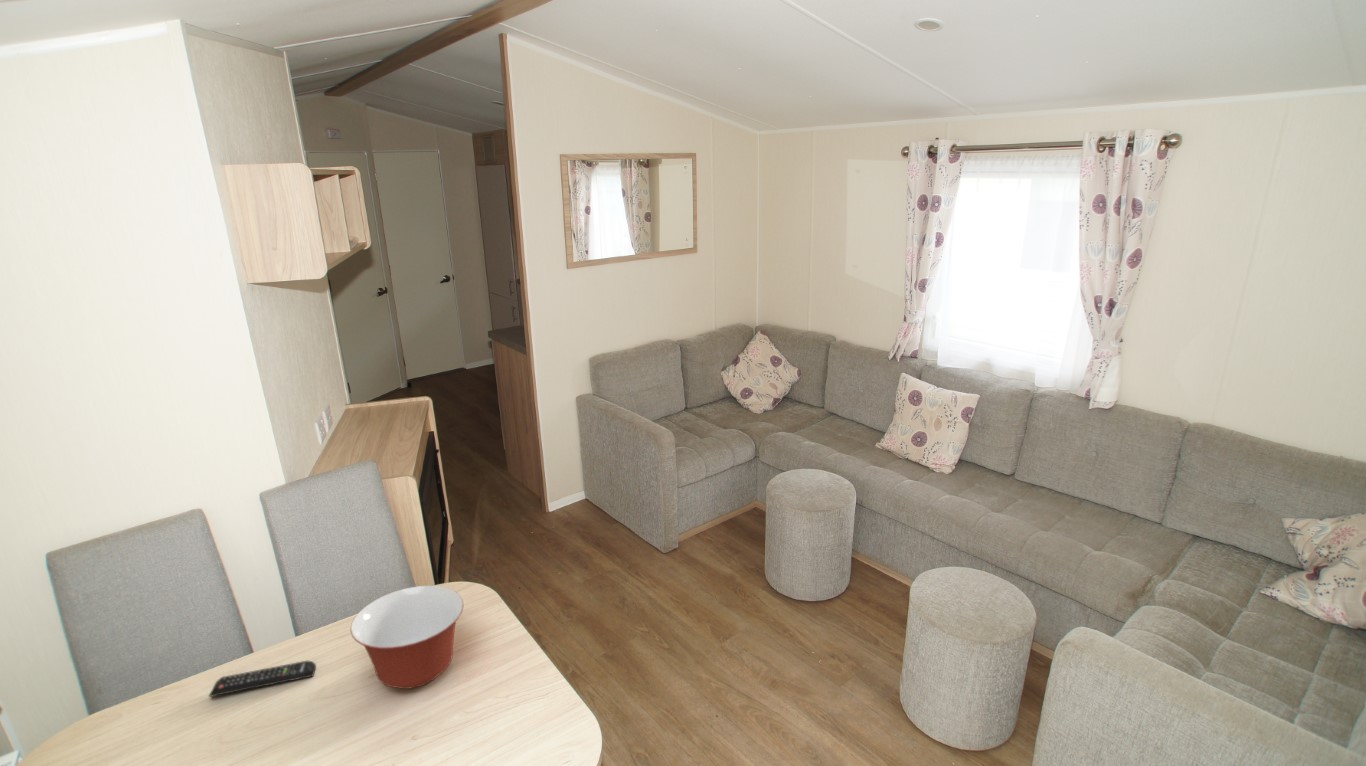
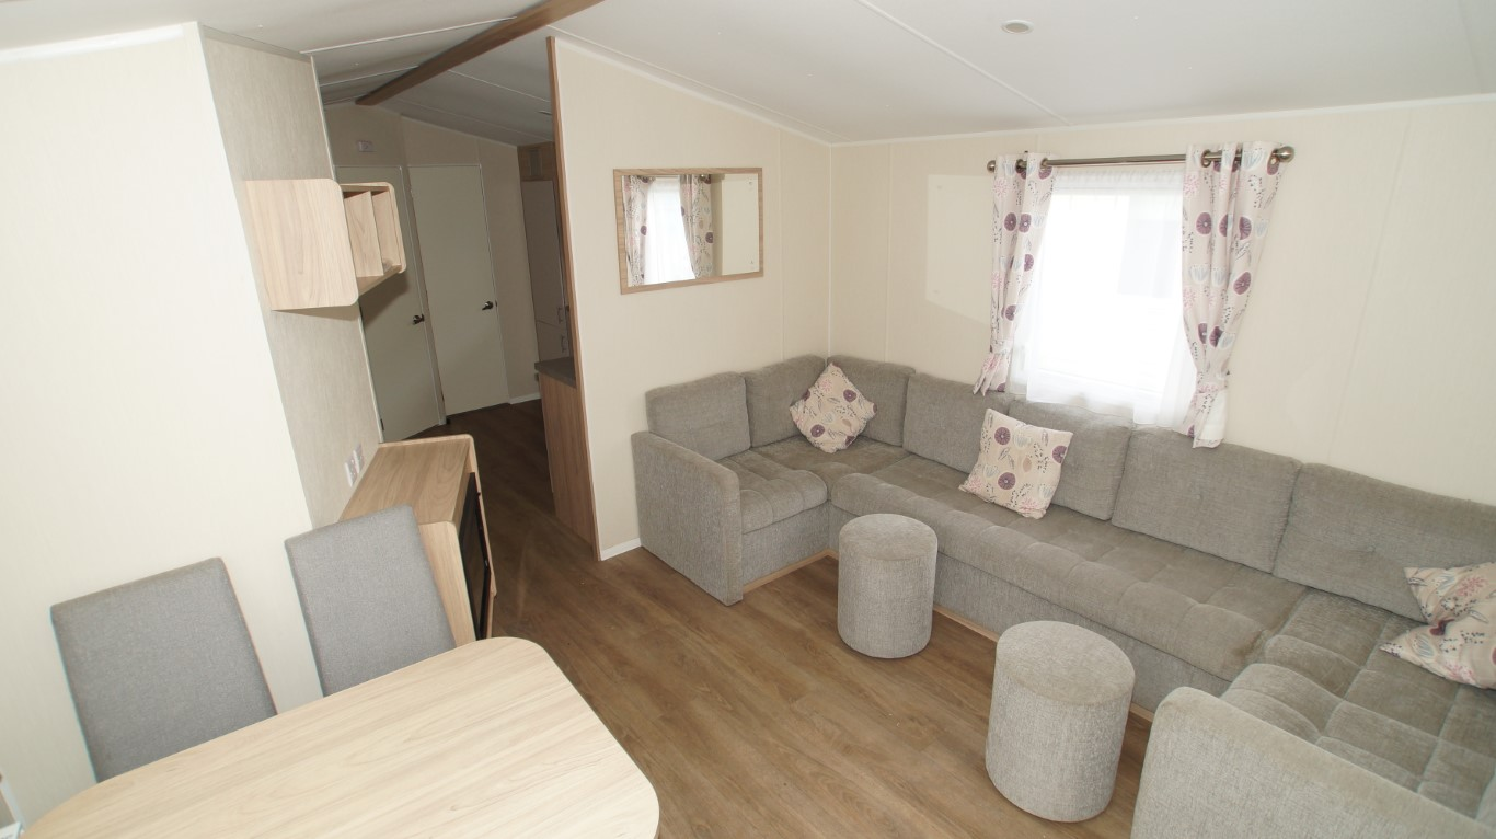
- mixing bowl (412, 642)
- remote control (263, 678)
